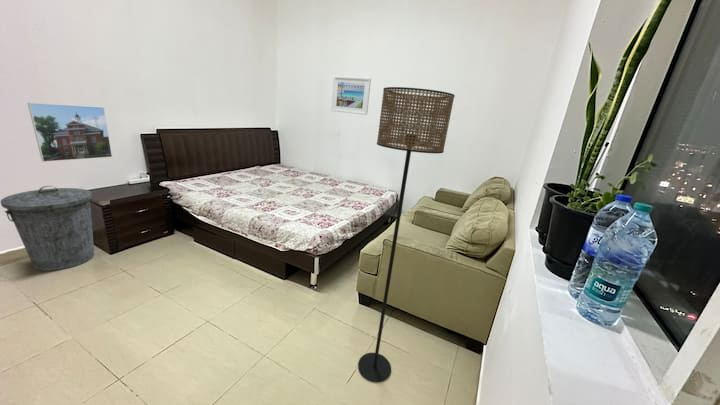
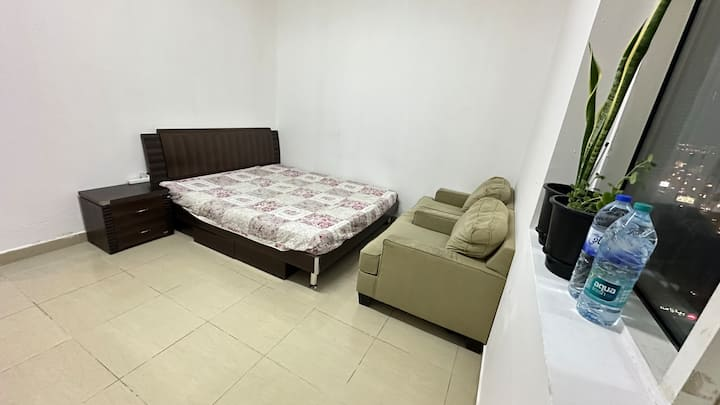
- trash can (56, 224)
- floor lamp (392, 252)
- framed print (74, 132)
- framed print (350, 95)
